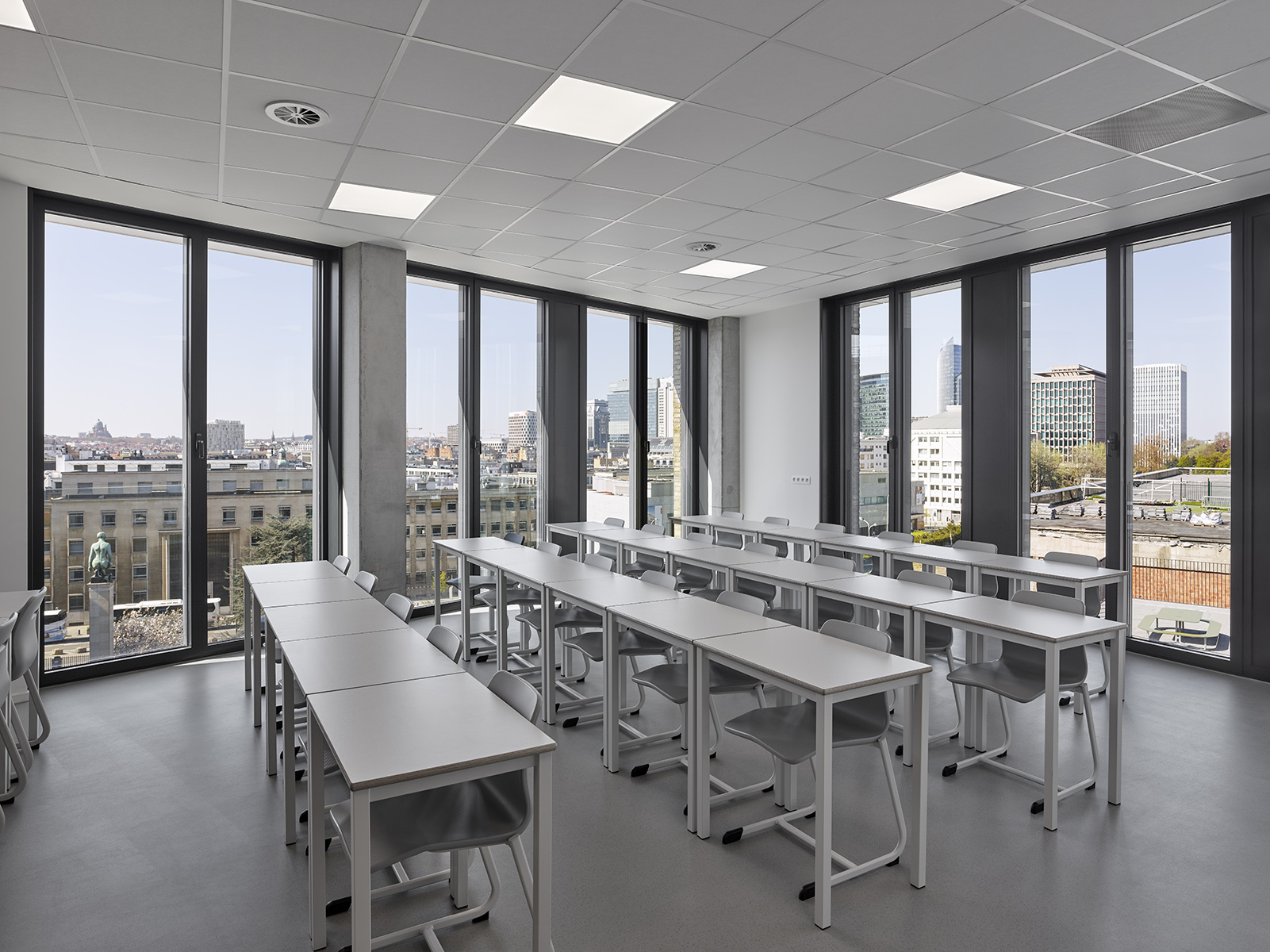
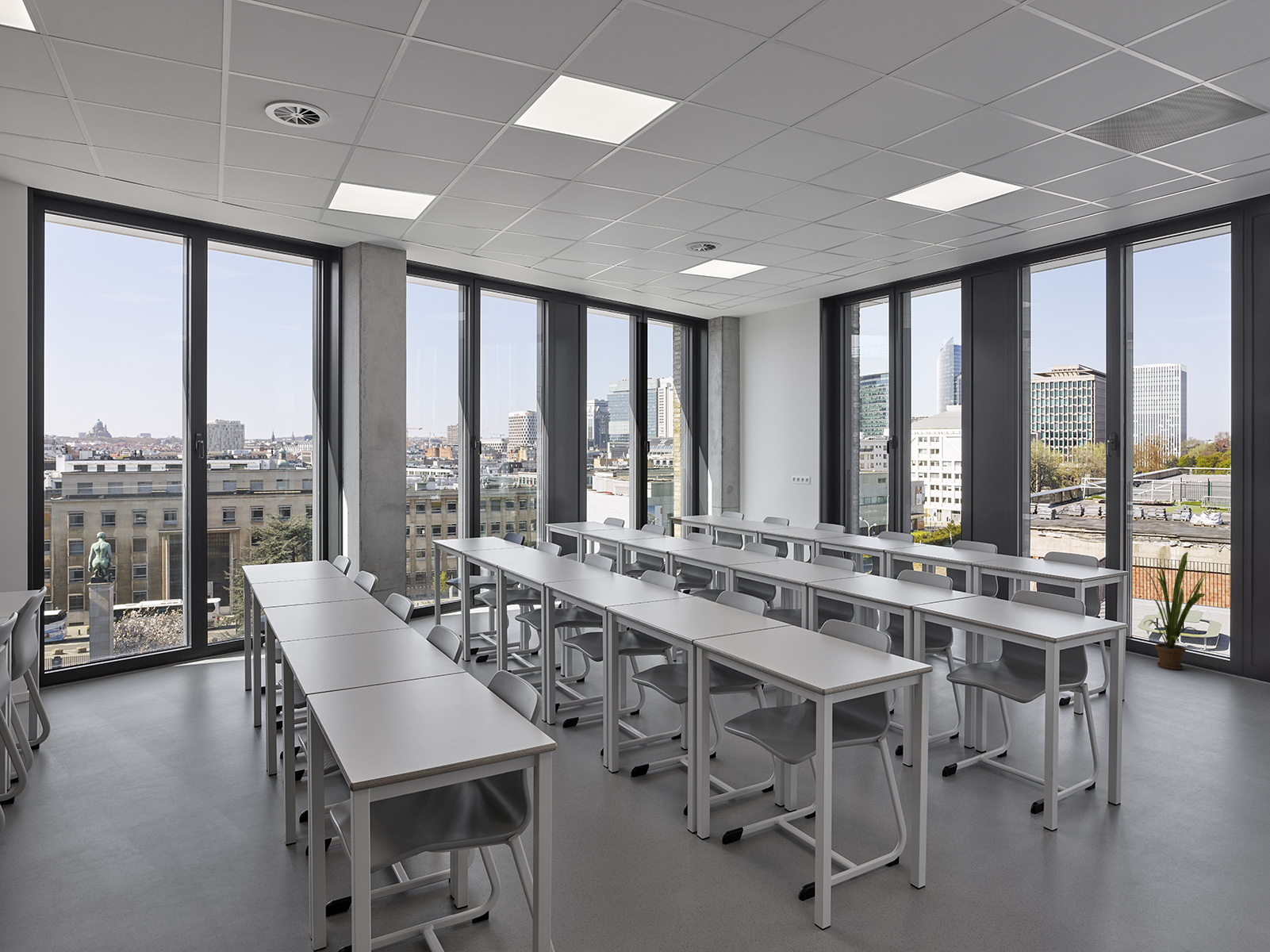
+ house plant (1169, 609)
